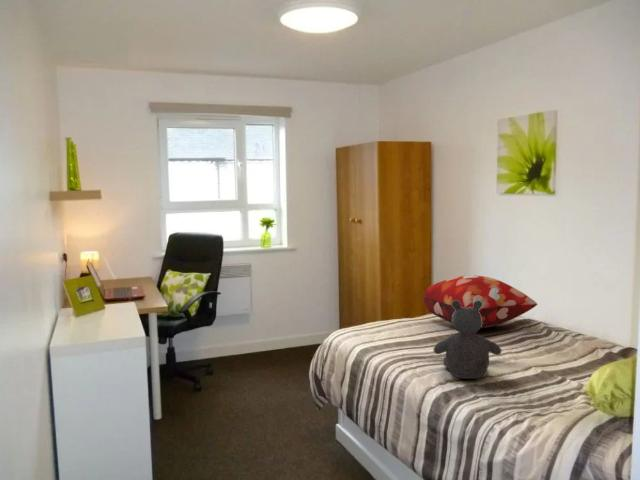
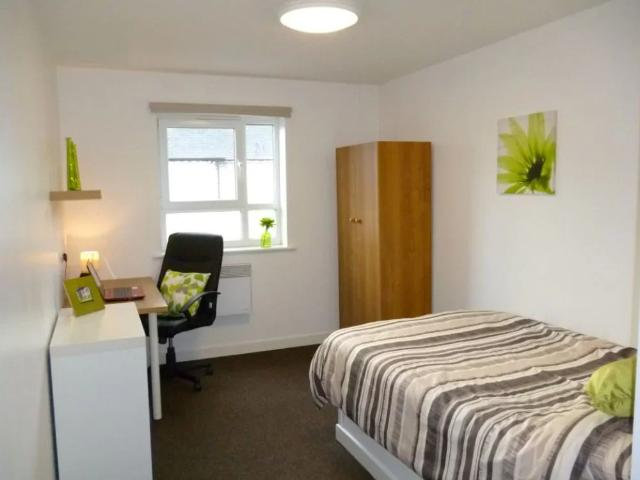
- teddy bear (465, 336)
- decorative pillow (476, 300)
